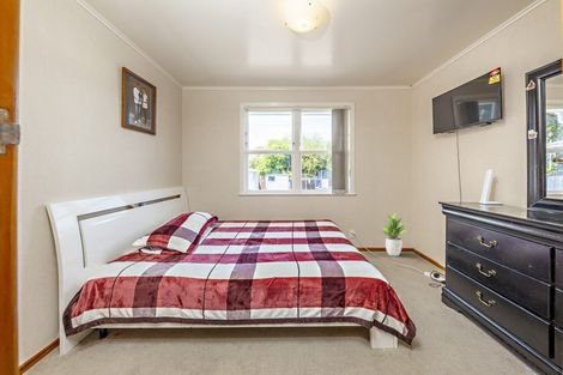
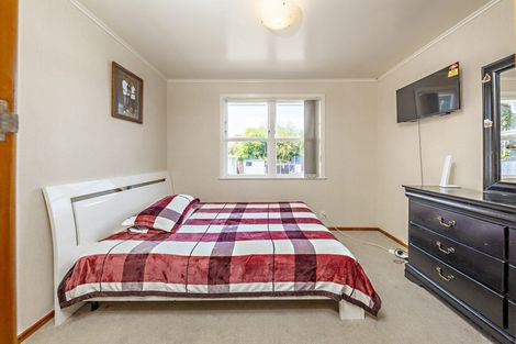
- potted plant (393, 234)
